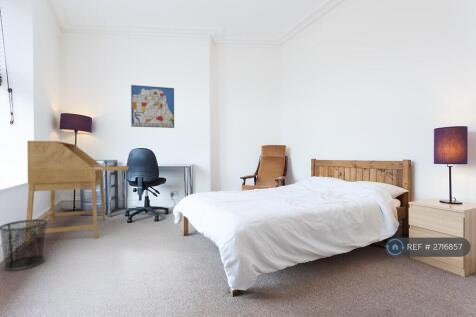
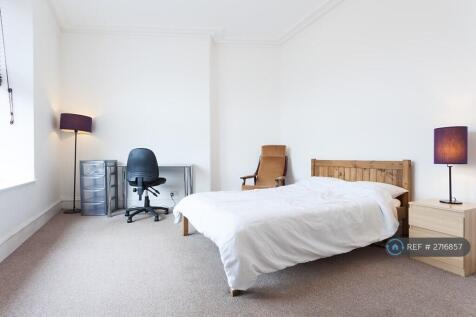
- waste bin (24, 243)
- wall art (153, 106)
- desk (86, 185)
